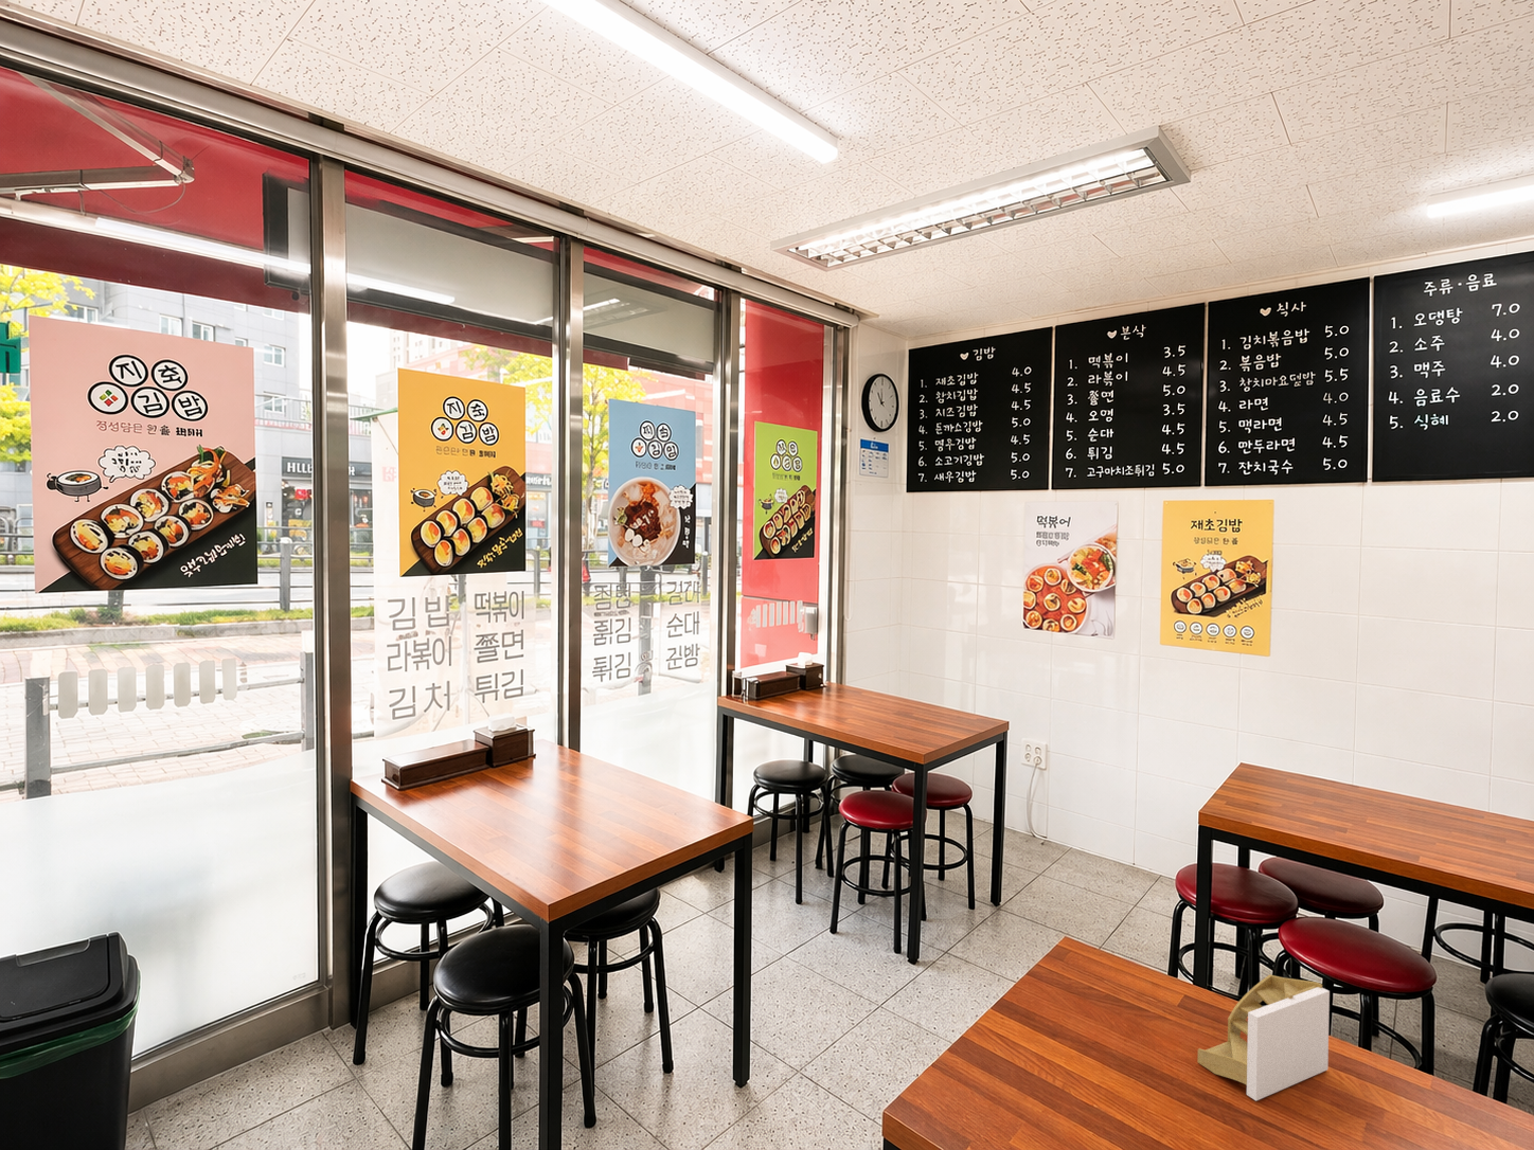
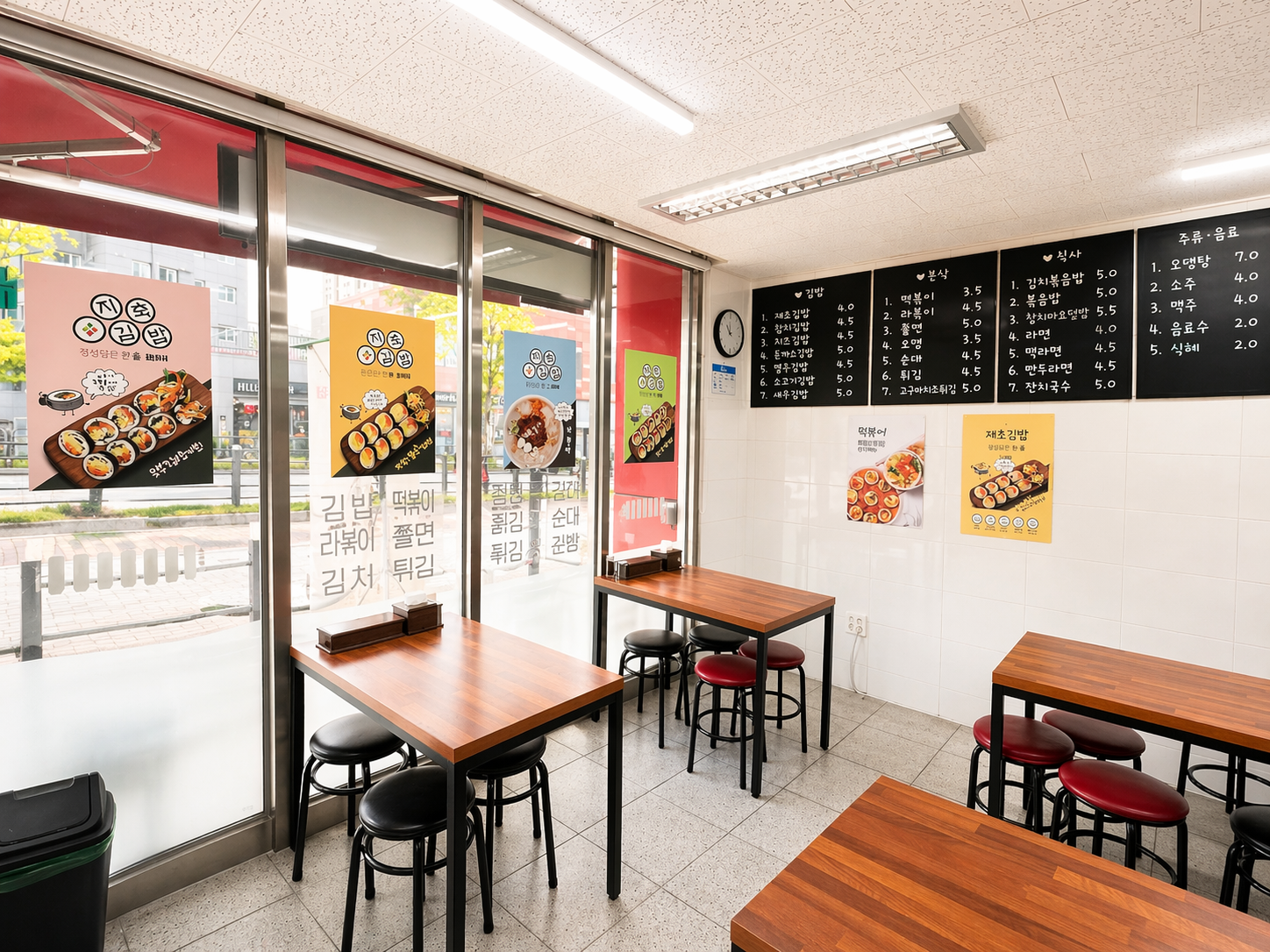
- napkin holder (1262, 1026)
